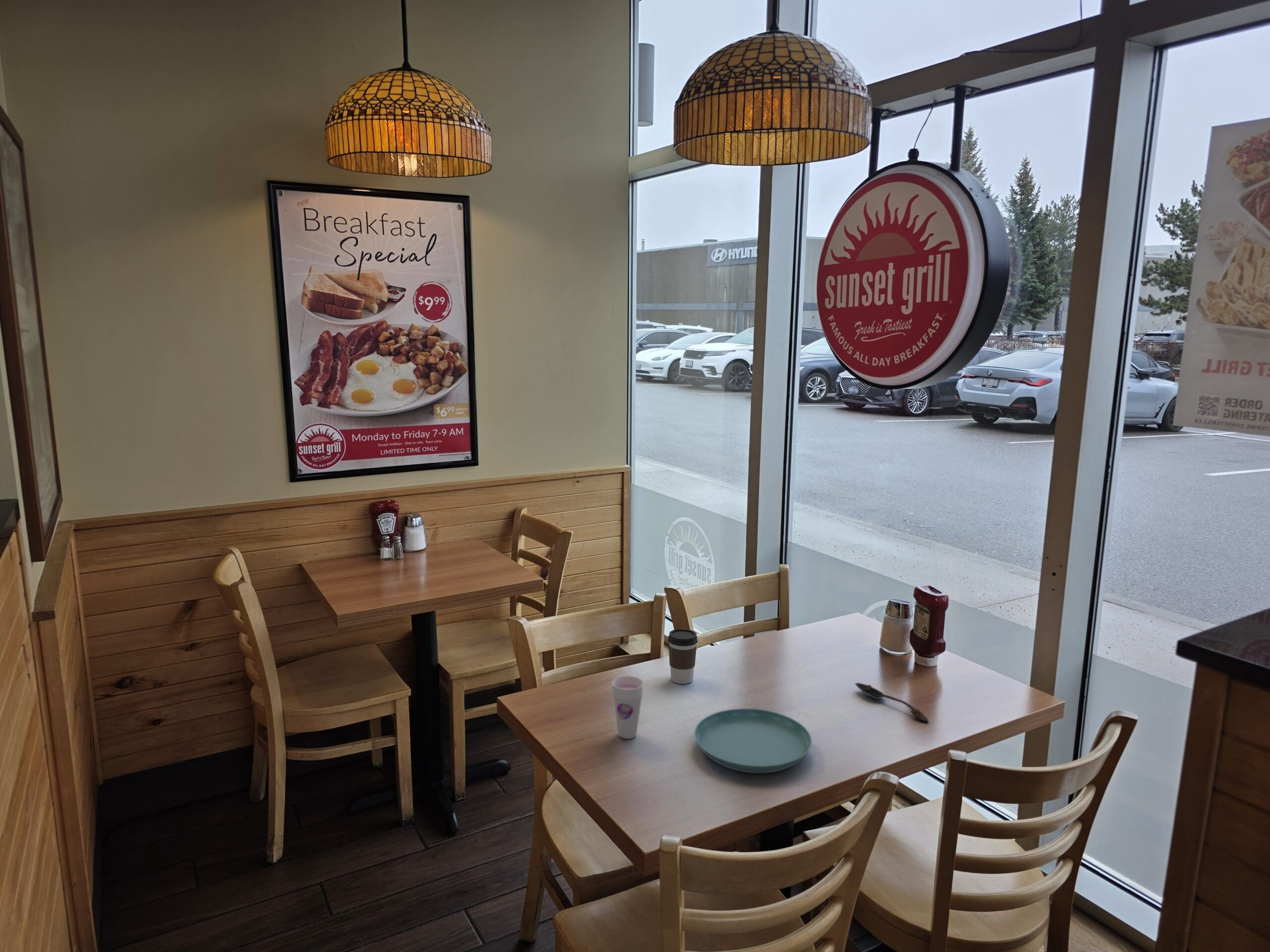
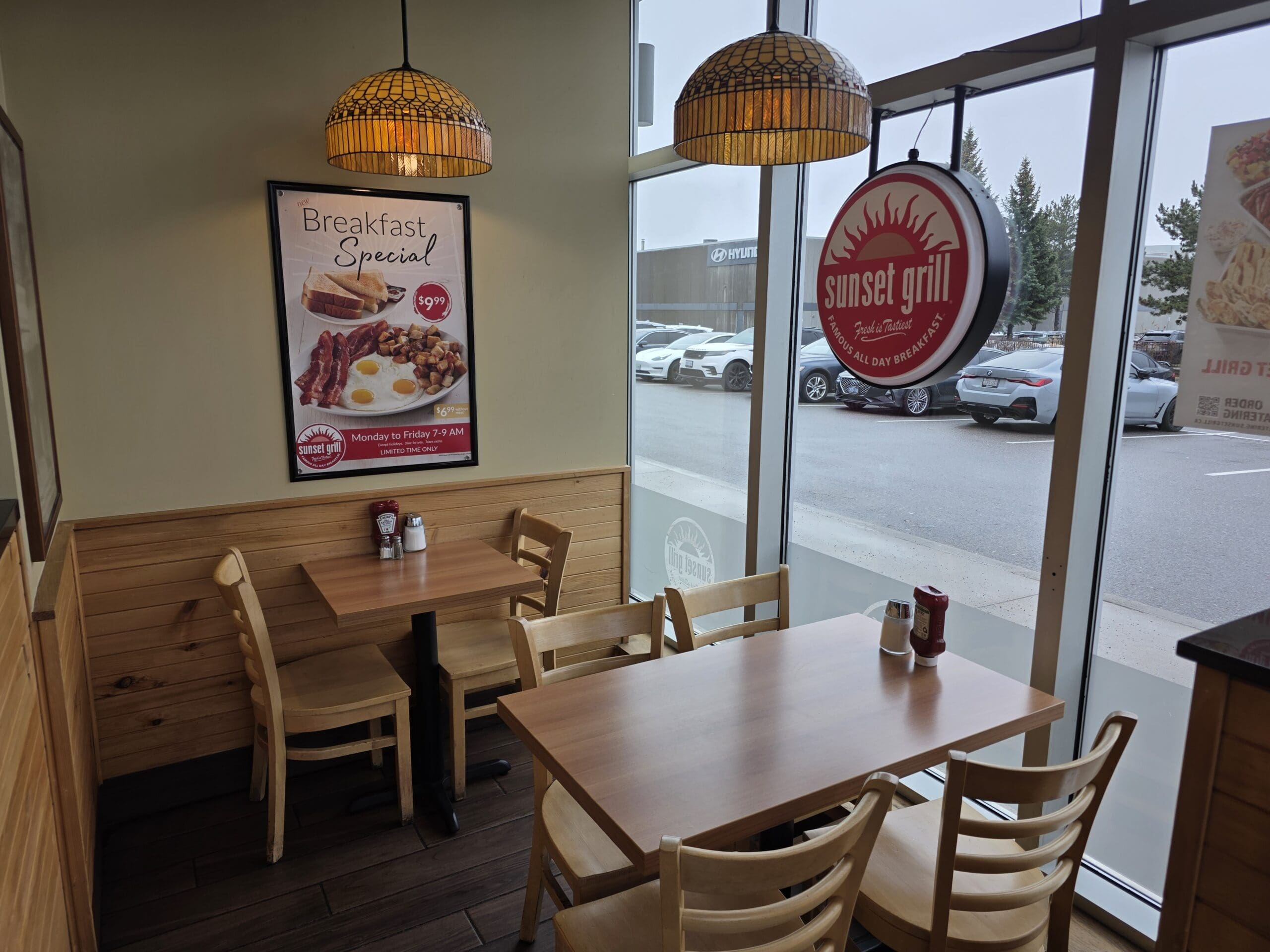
- cup (628, 709)
- spoon (889, 699)
- saucer (752, 742)
- coffee cup (682, 656)
